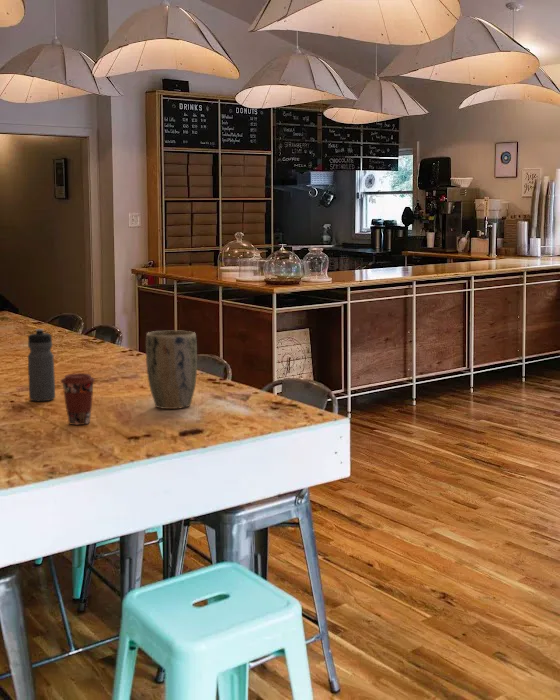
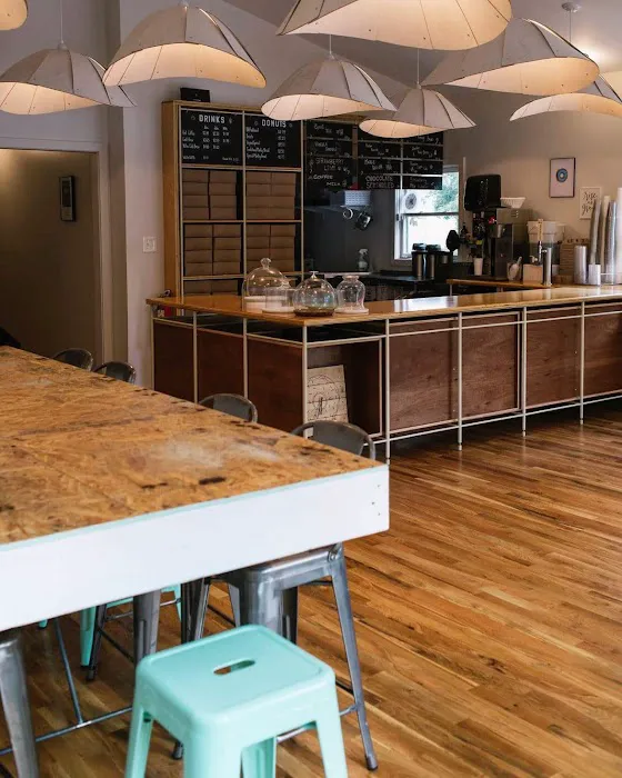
- coffee cup (78, 399)
- plant pot (171, 369)
- water bottle (41, 364)
